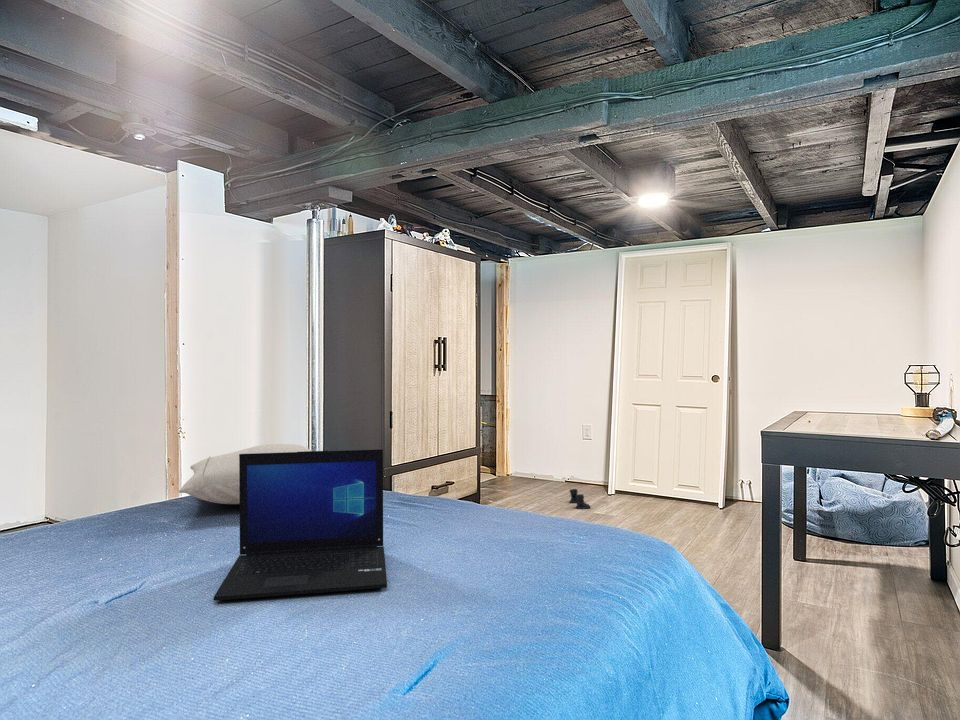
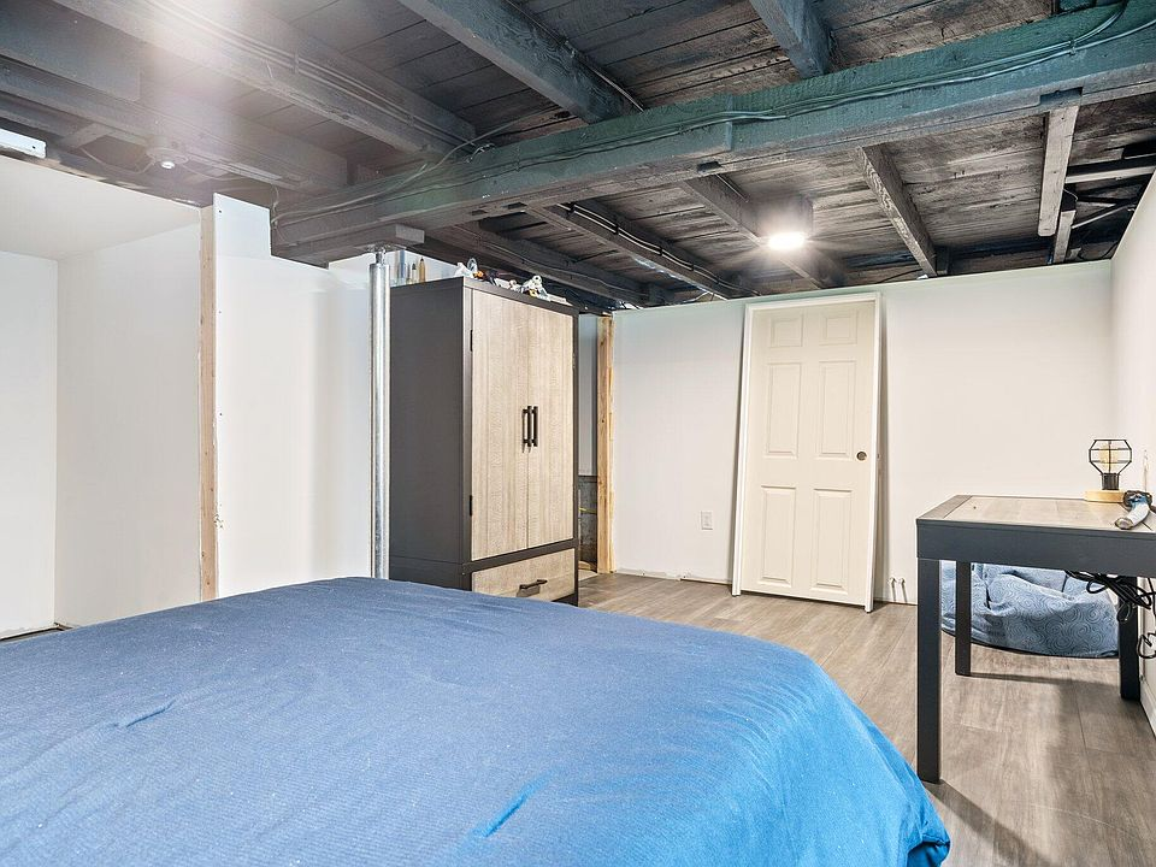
- boots (579, 498)
- laptop (308, 516)
- pillow (238, 473)
